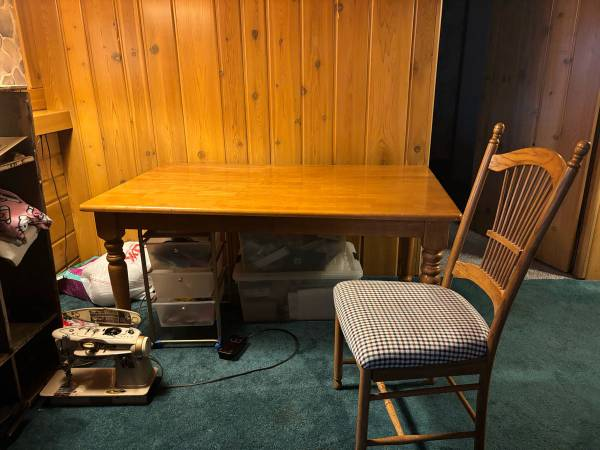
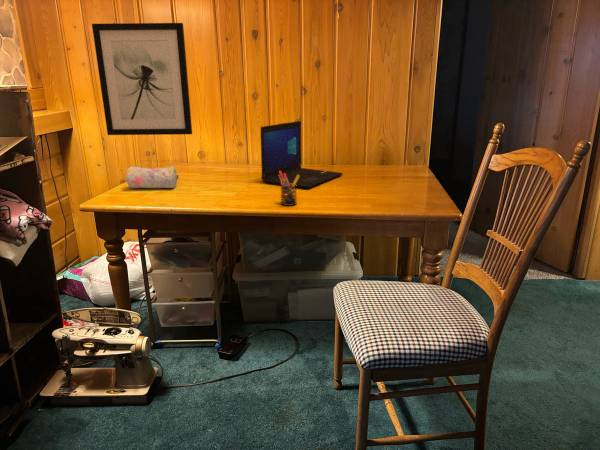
+ wall art (144, 81)
+ pencil case (152, 177)
+ pen holder (287, 187)
+ laptop (300, 152)
